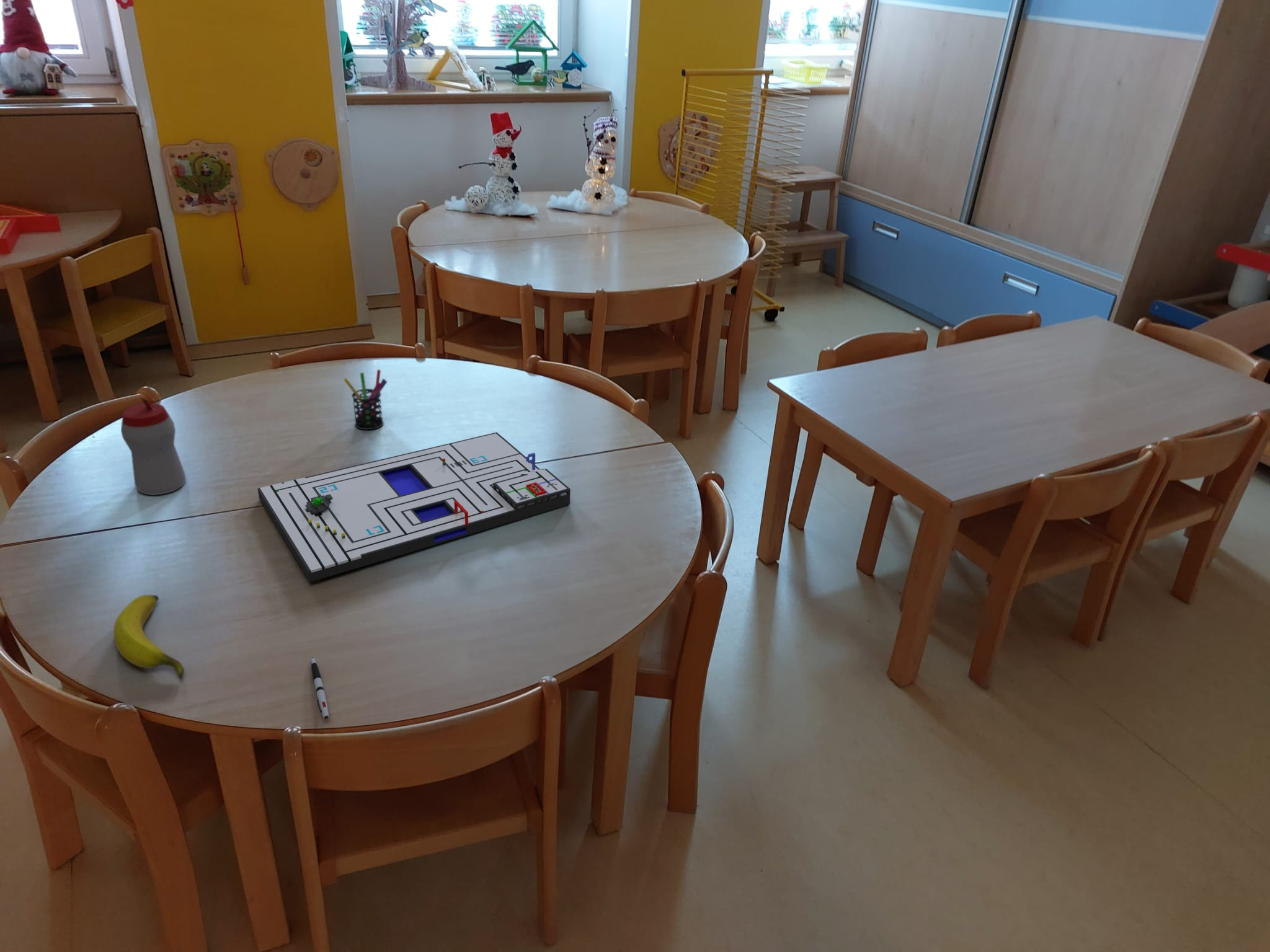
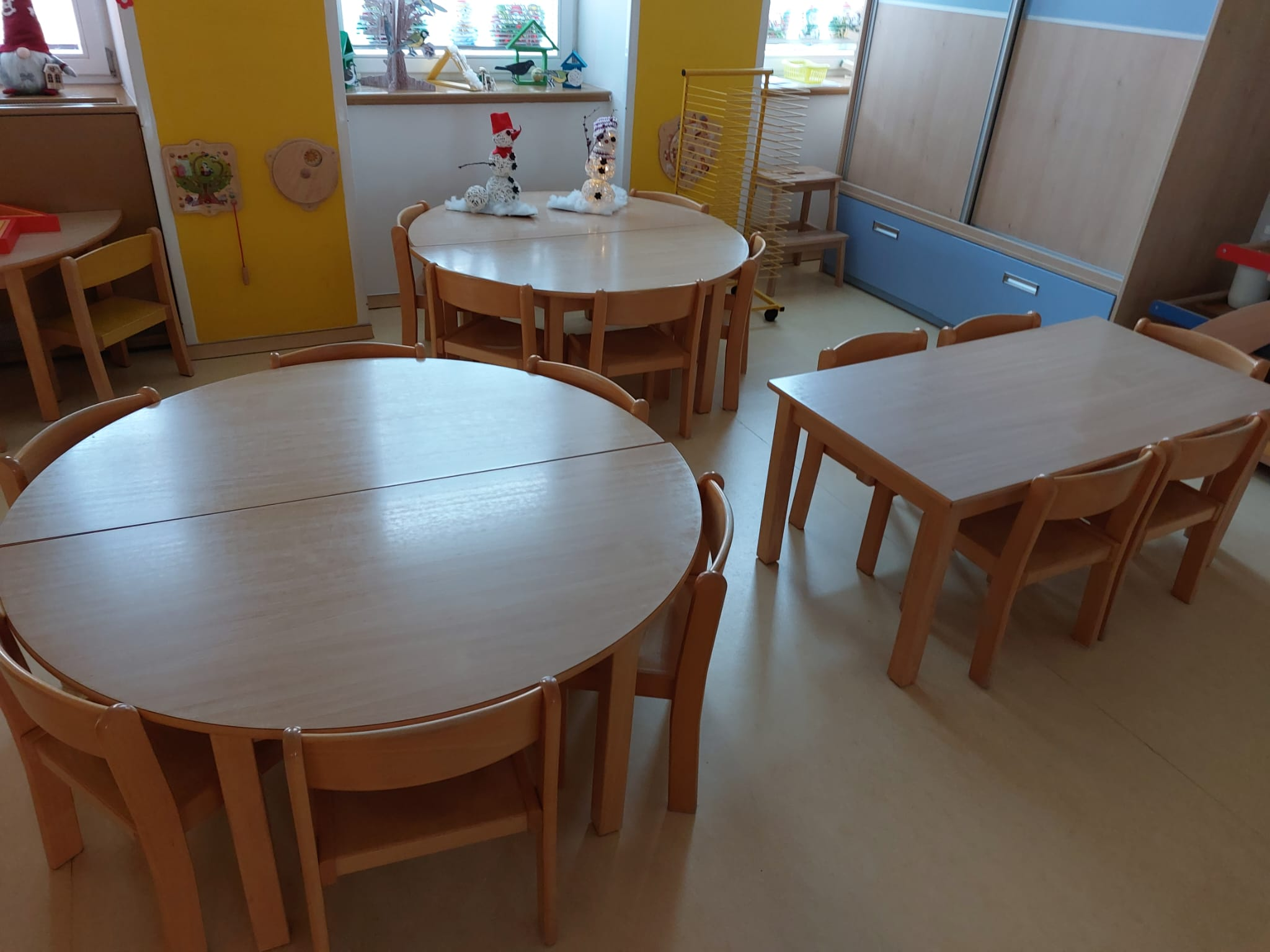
- banana (145, 635)
- sippy cup (151, 443)
- pen holder (368, 397)
- pen (318, 686)
- board game (415, 477)
